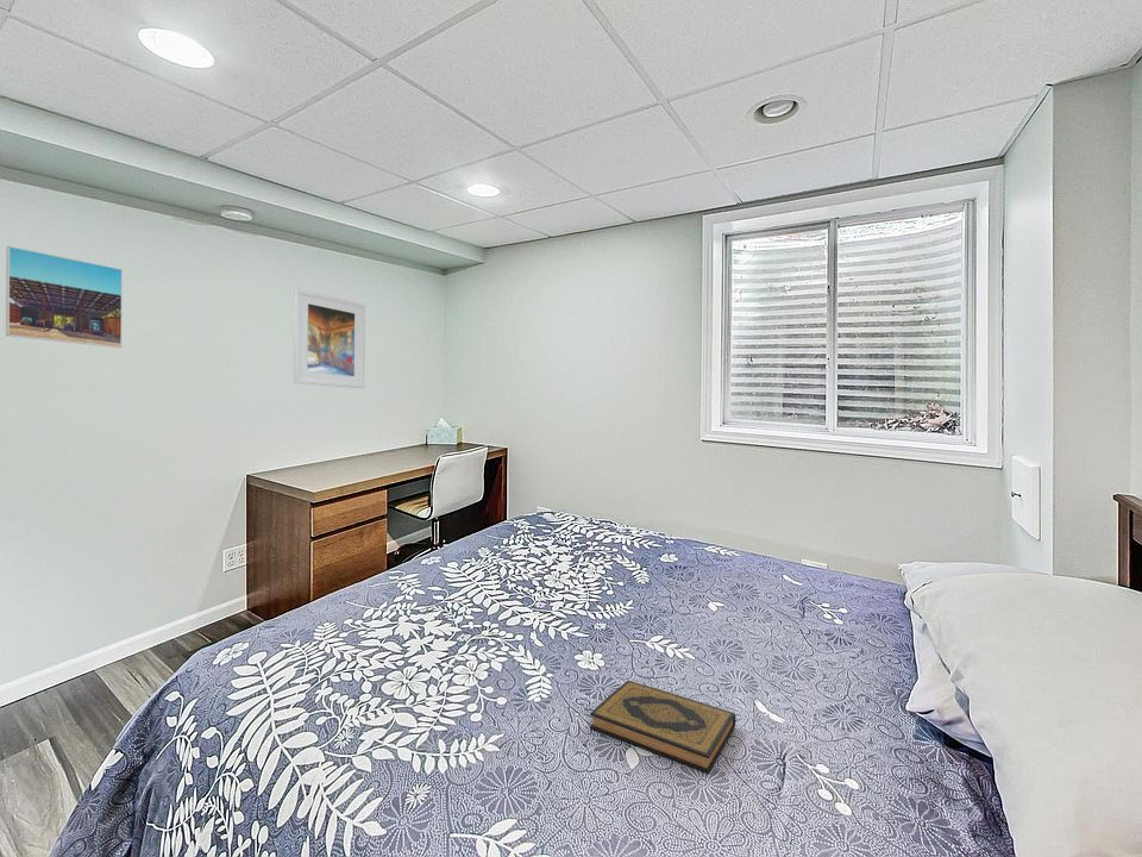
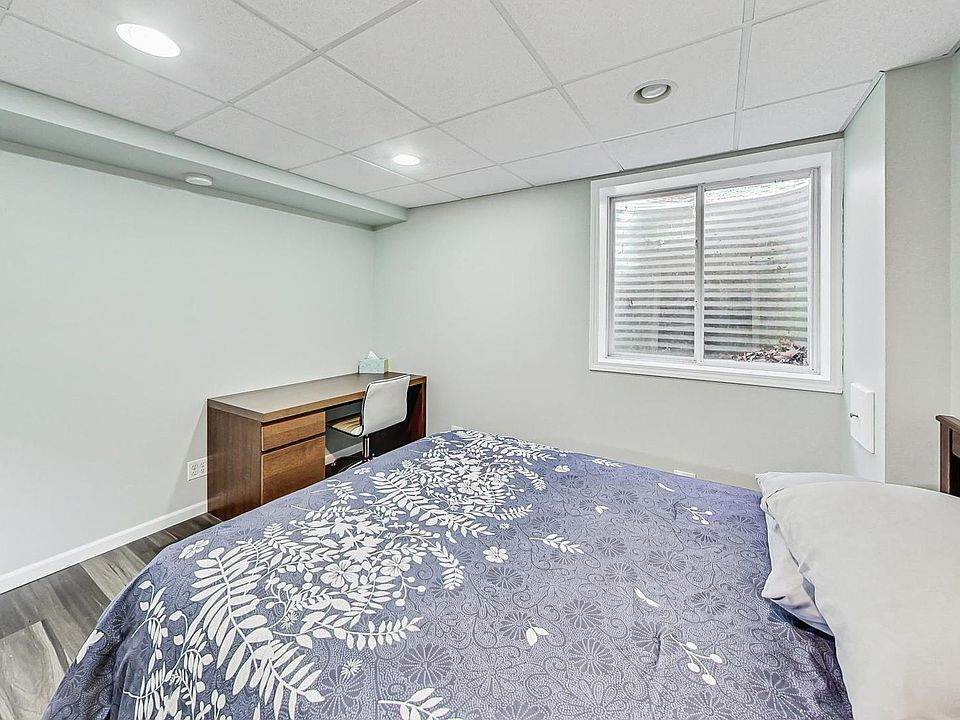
- hardback book (663, 719)
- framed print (68, 300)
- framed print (331, 340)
